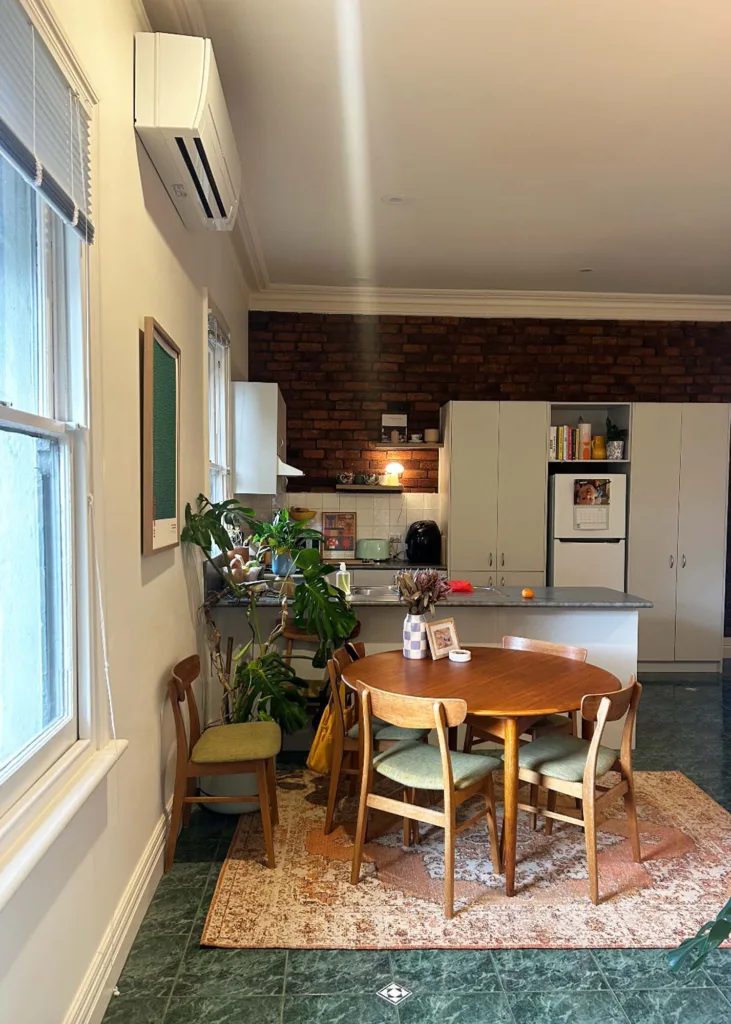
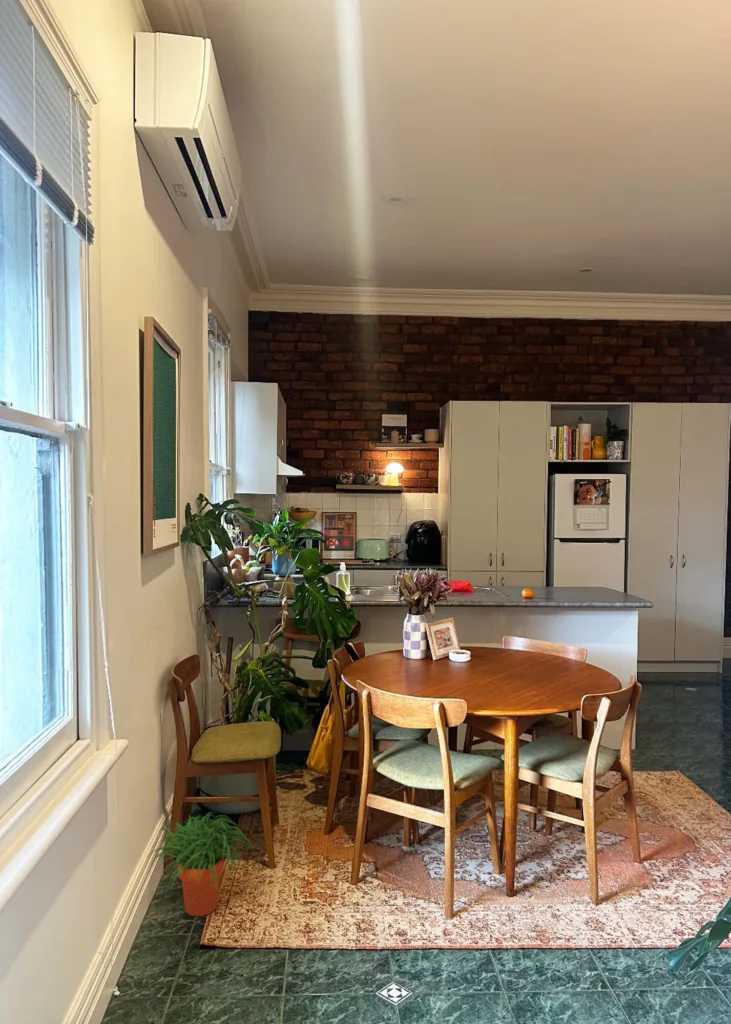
+ potted plant (202, 863)
